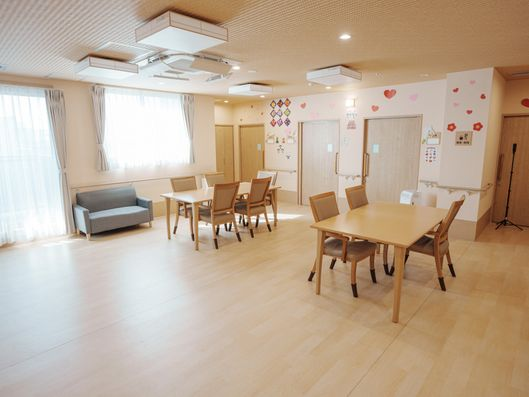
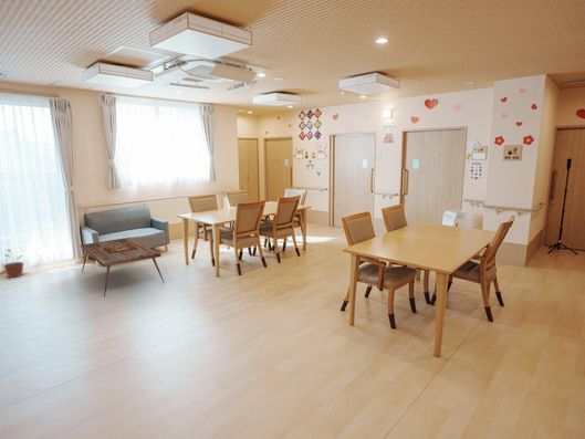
+ potted plant (13, 262)
+ coffee table (119, 261)
